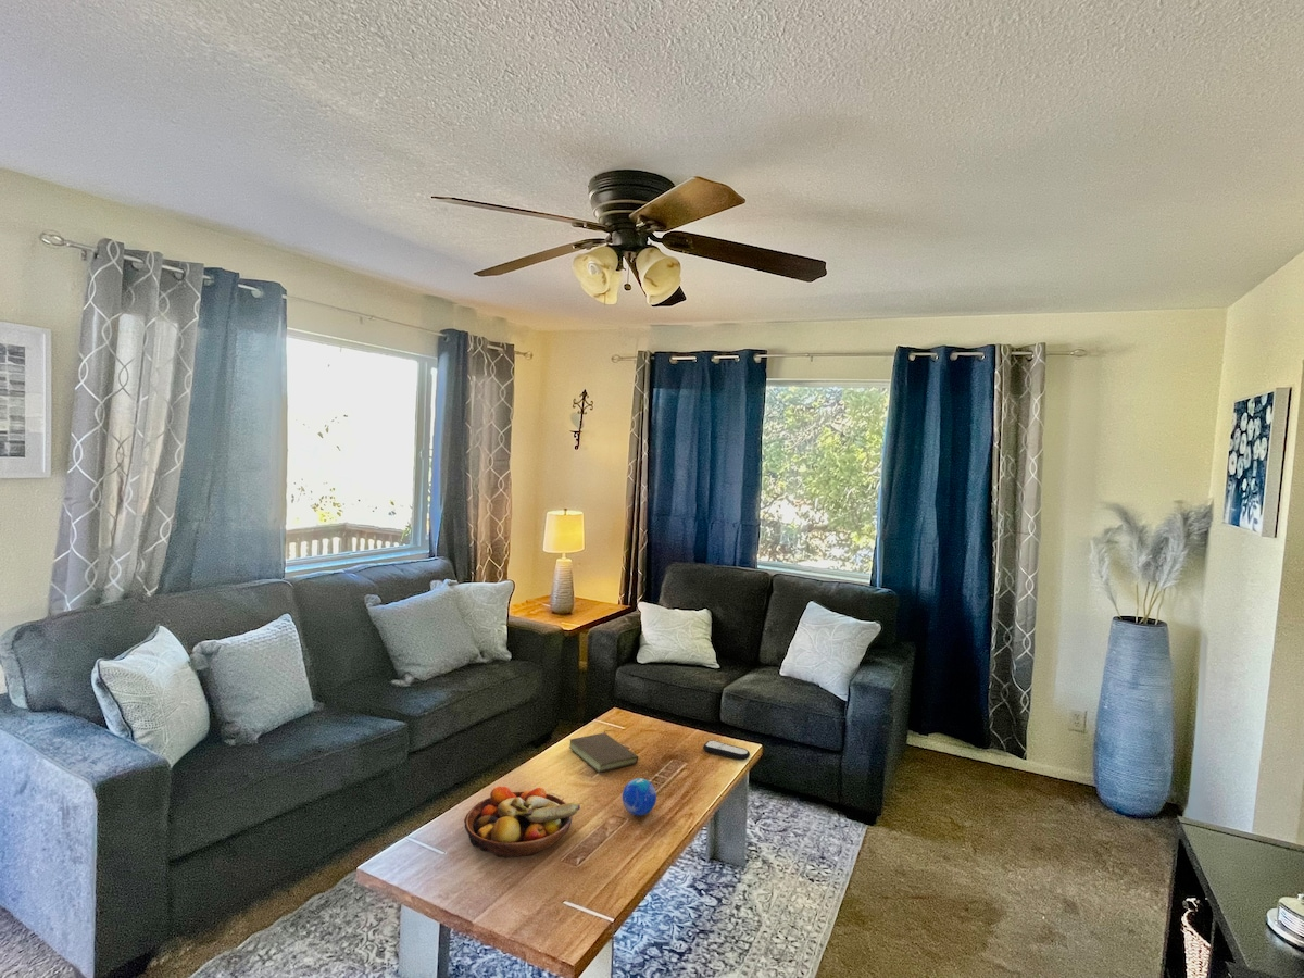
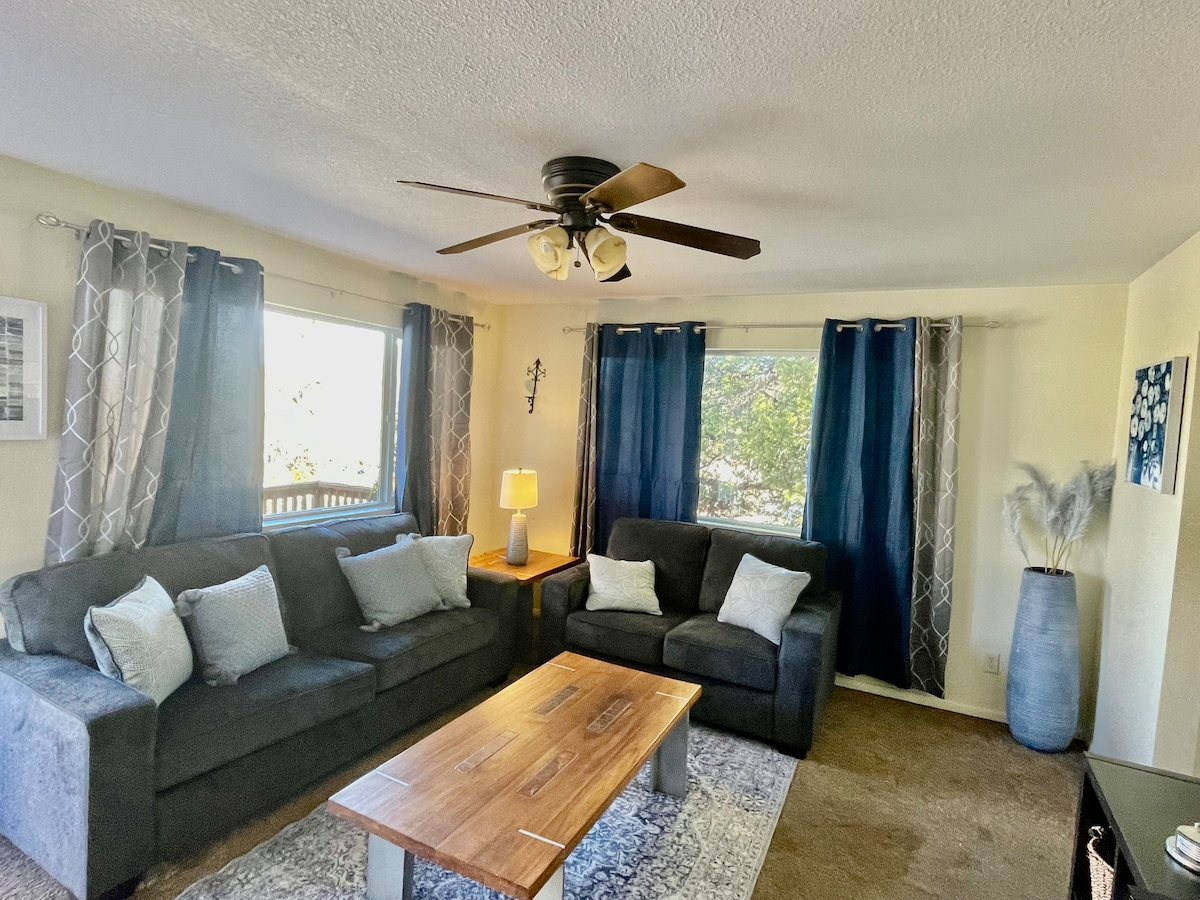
- fruit bowl (521, 811)
- decorative orb (639, 797)
- book (607, 749)
- remote control (726, 750)
